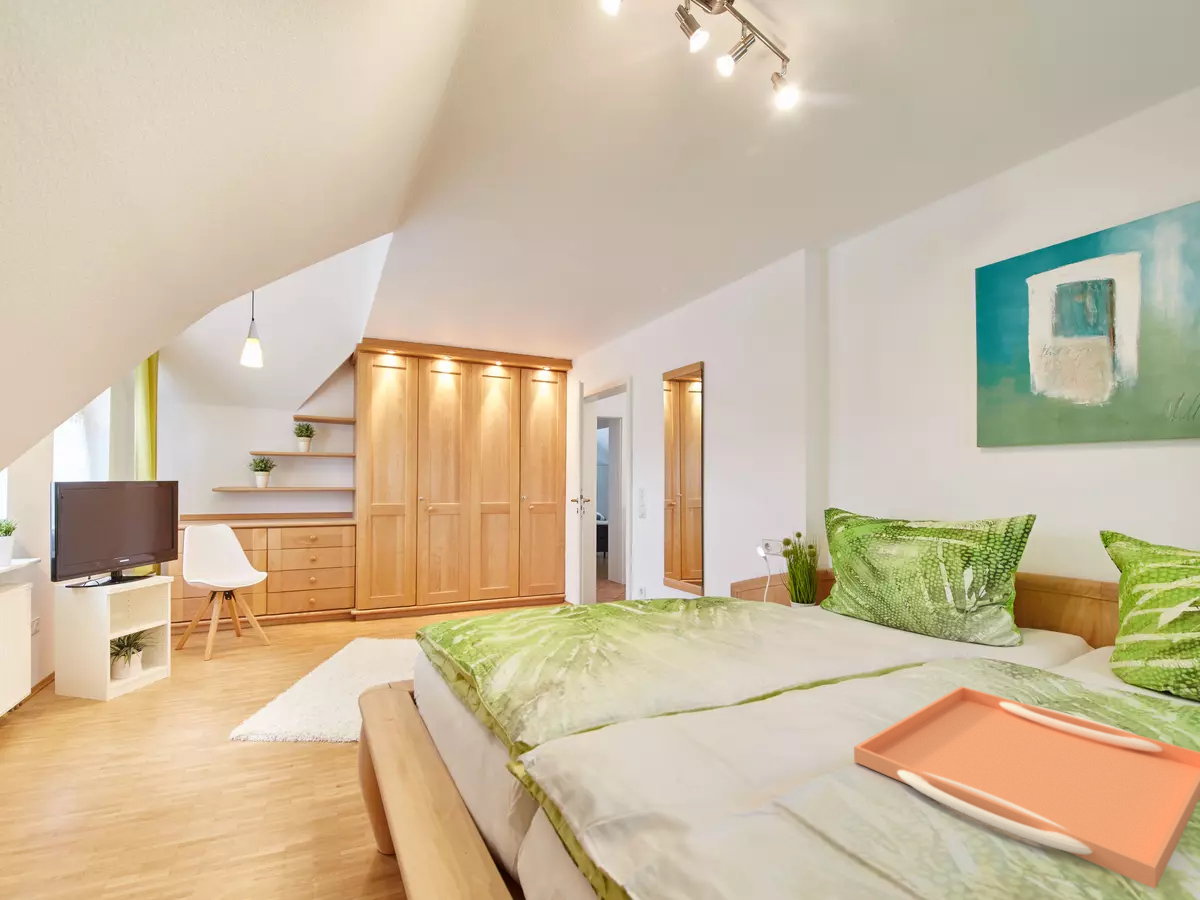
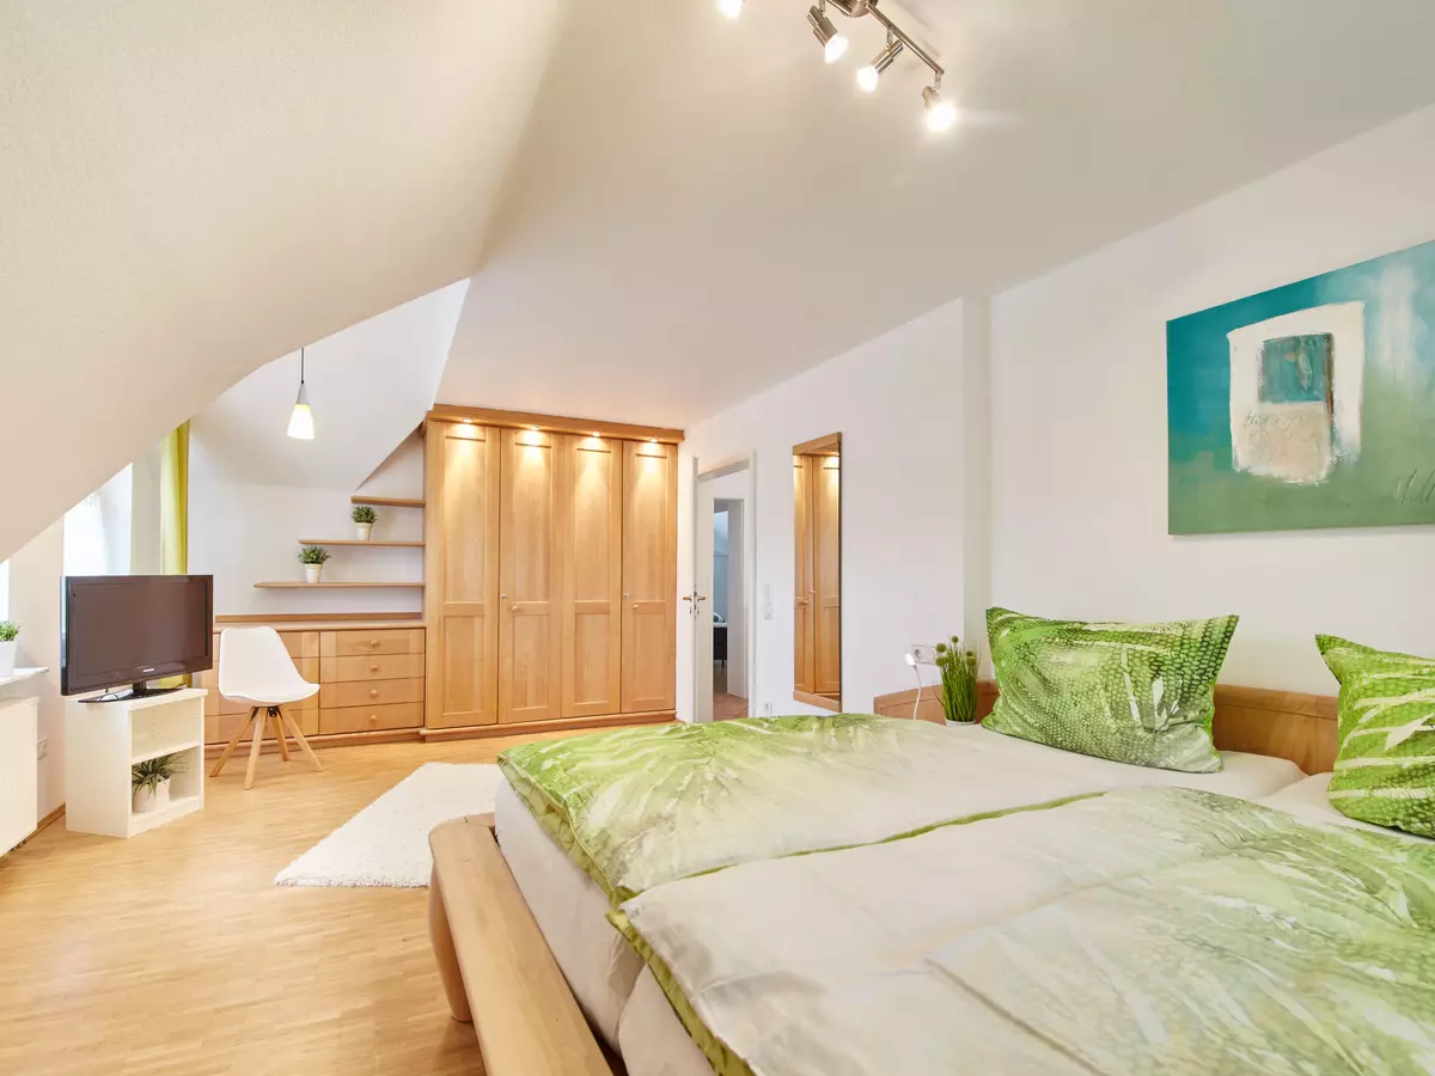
- serving tray (1030, 758)
